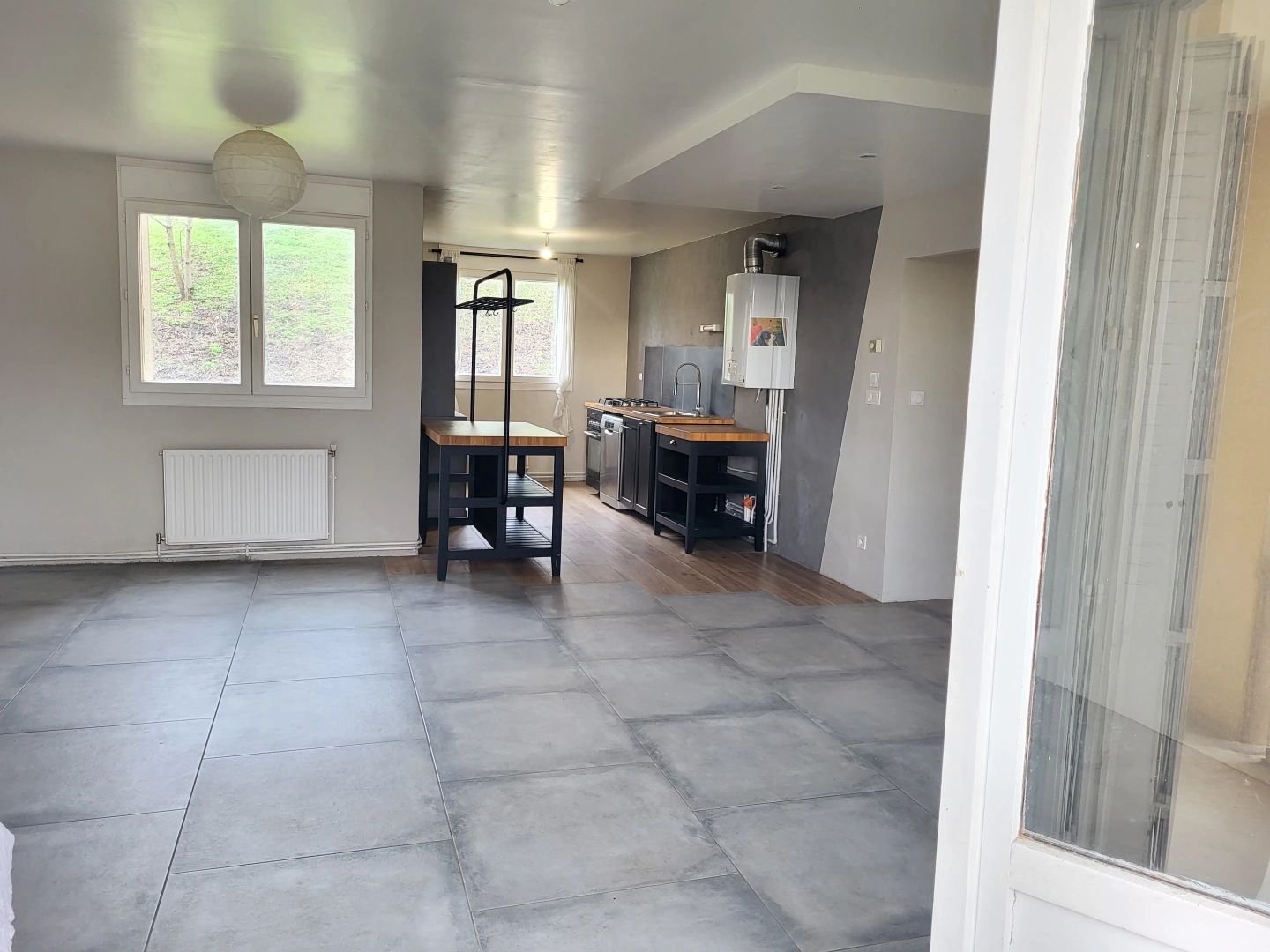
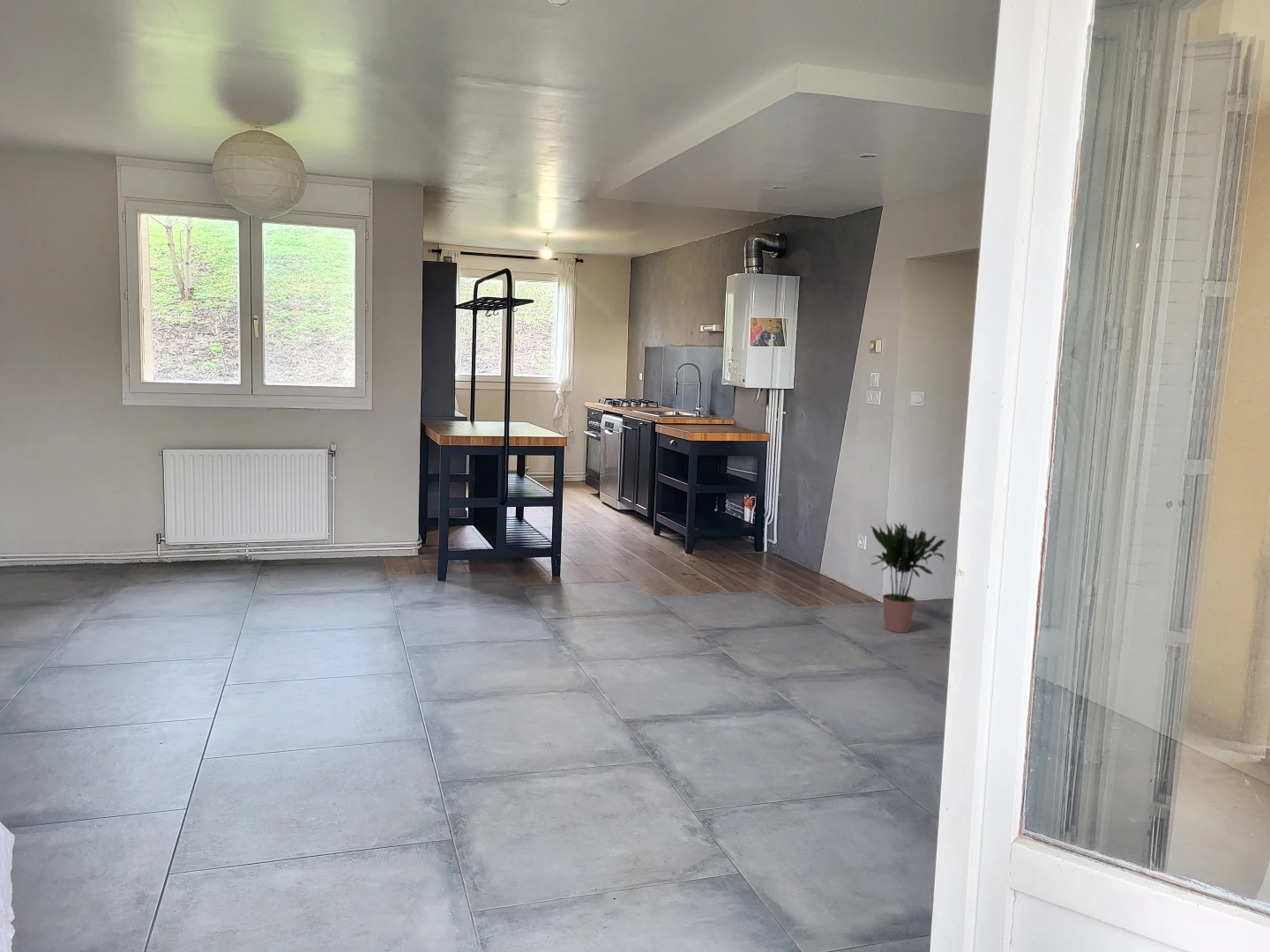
+ potted plant (911, 576)
